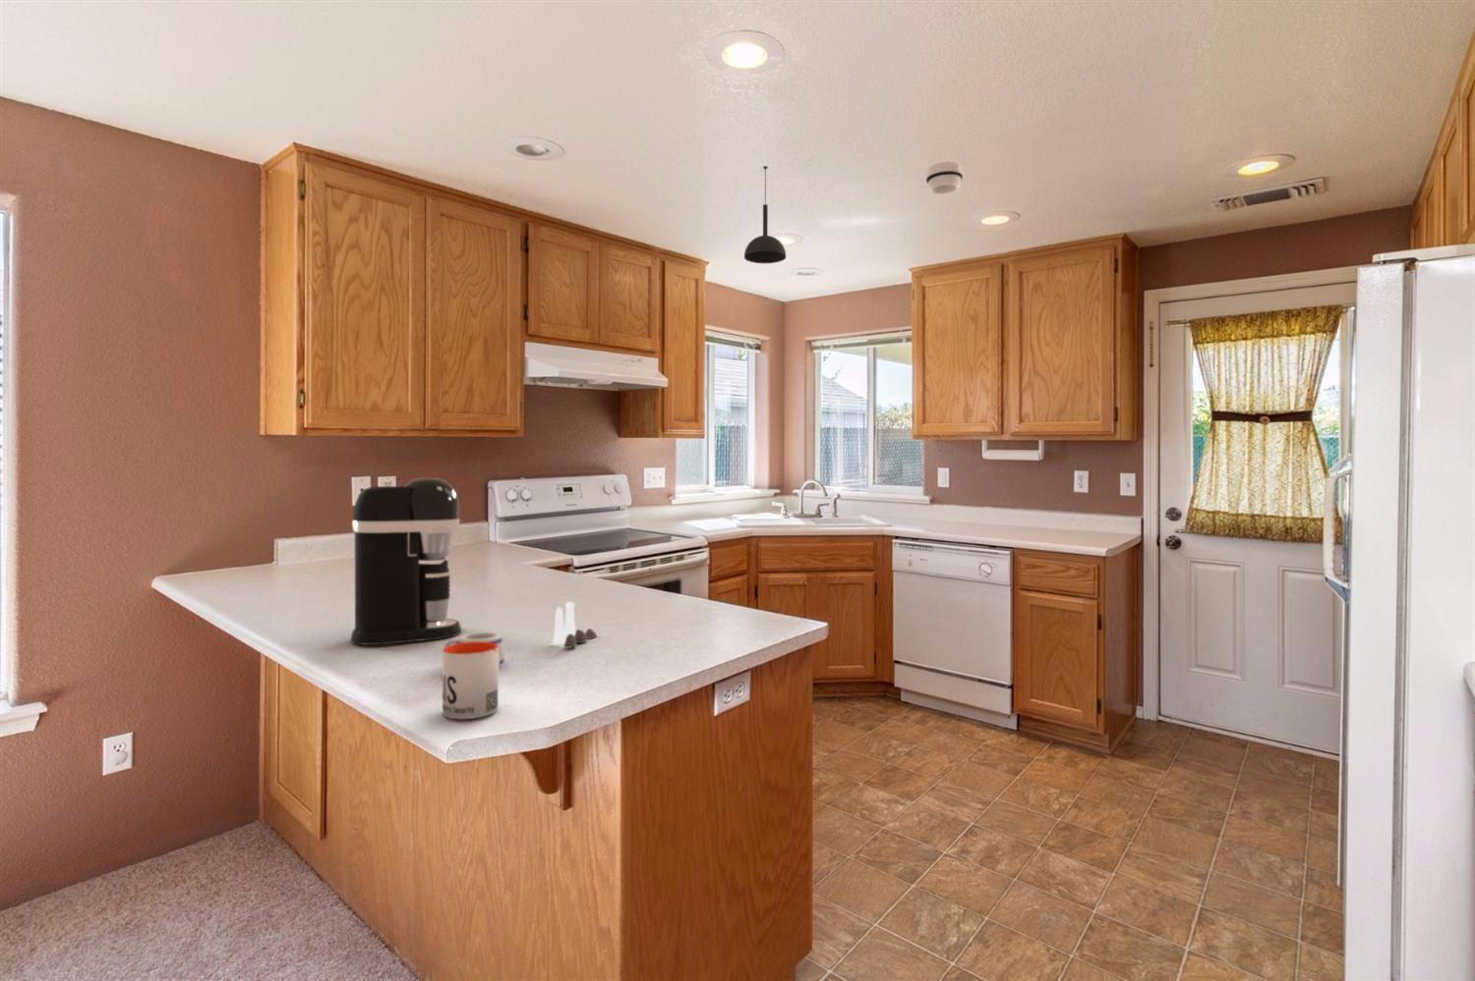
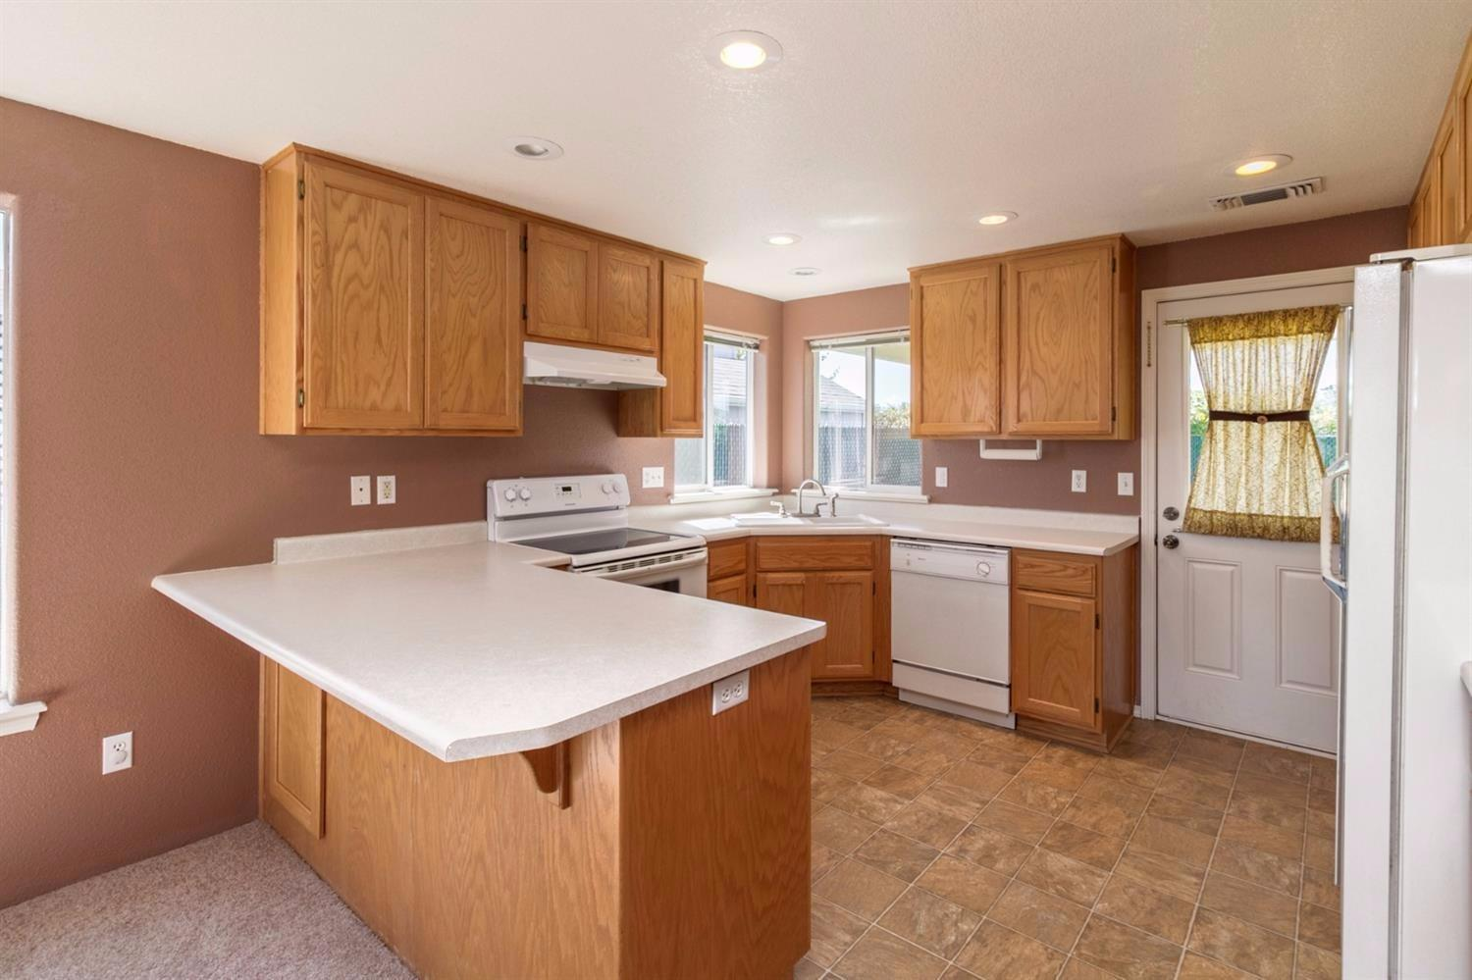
- mug (477, 676)
- pendant light (765, 212)
- salt and pepper shaker set (573, 622)
- smoke detector (944, 177)
- coffee maker (407, 557)
- mug (472, 642)
